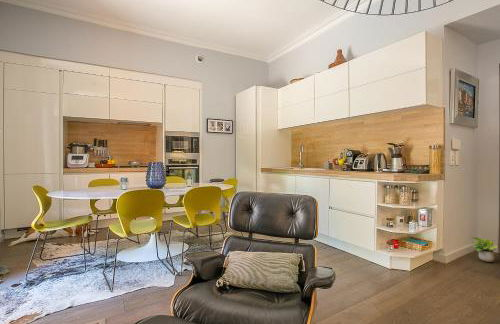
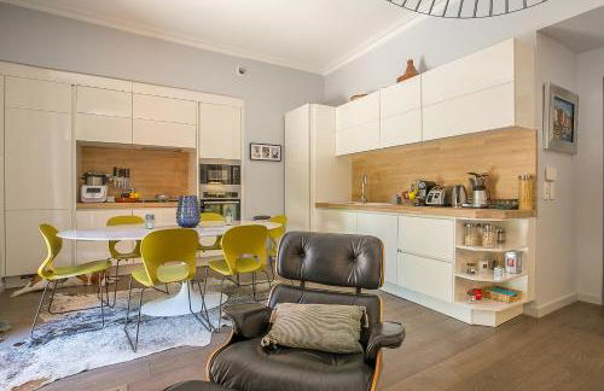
- potted plant (484, 248)
